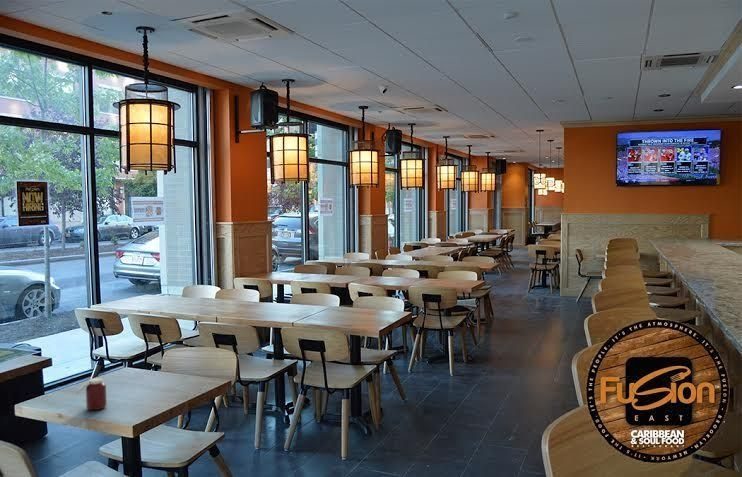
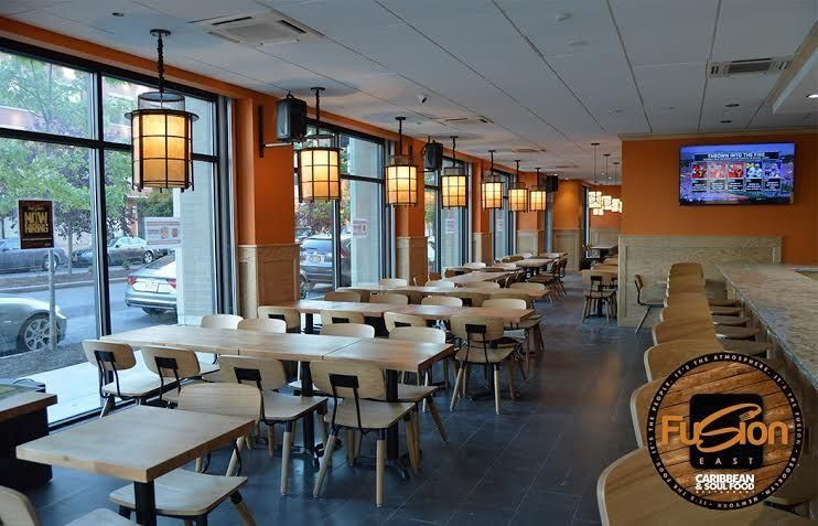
- jar (91, 394)
